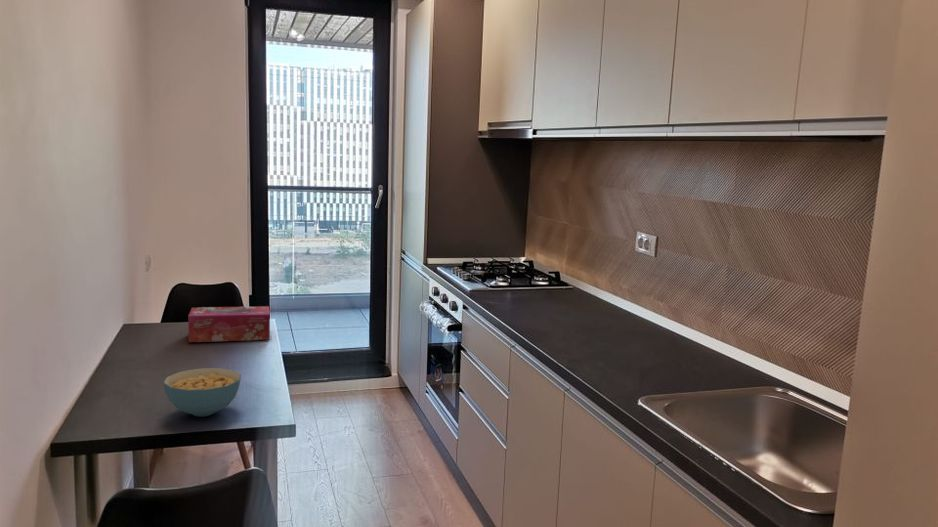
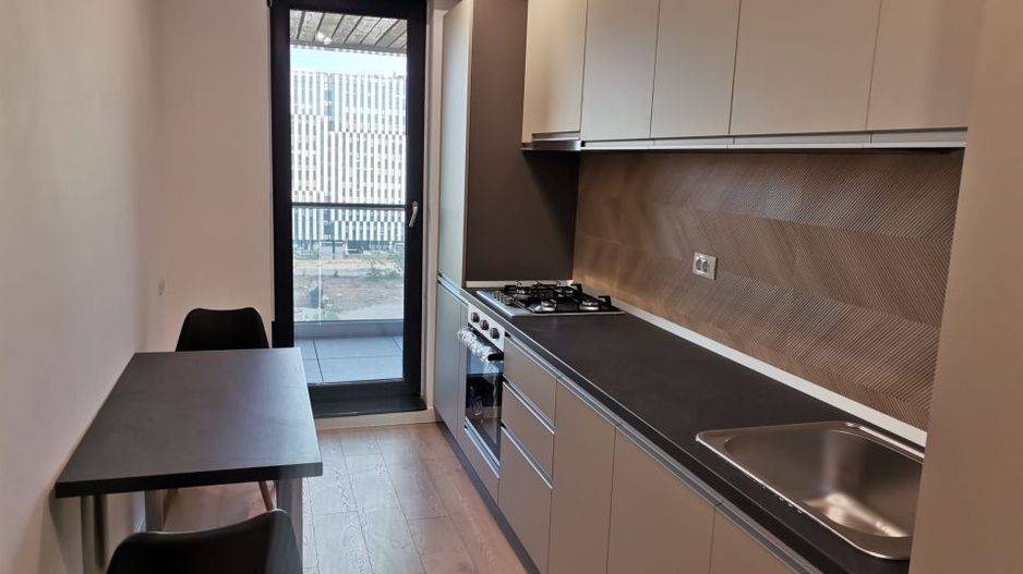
- tissue box (230, 323)
- cereal bowl (203, 395)
